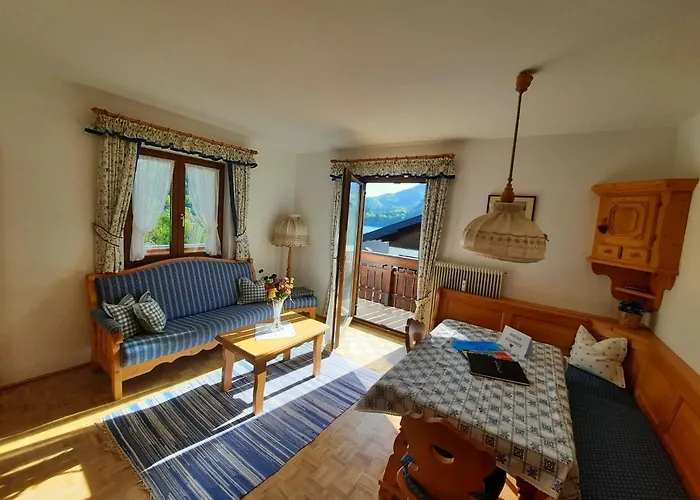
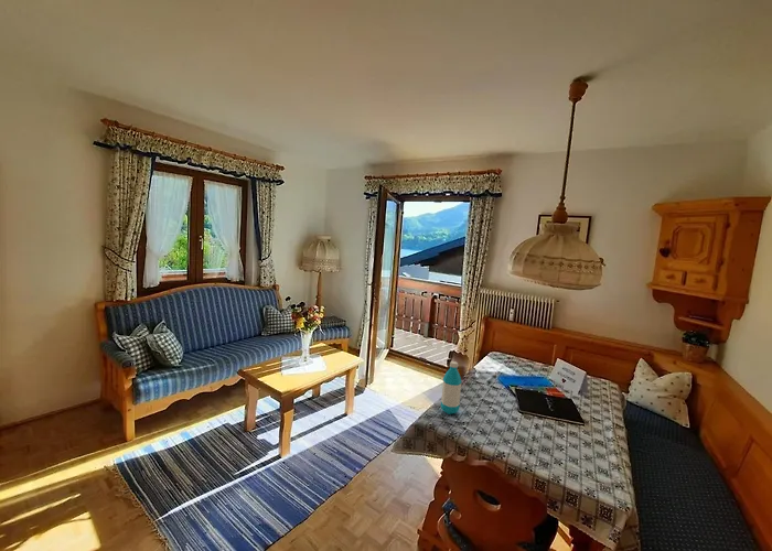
+ water bottle (451, 387)
